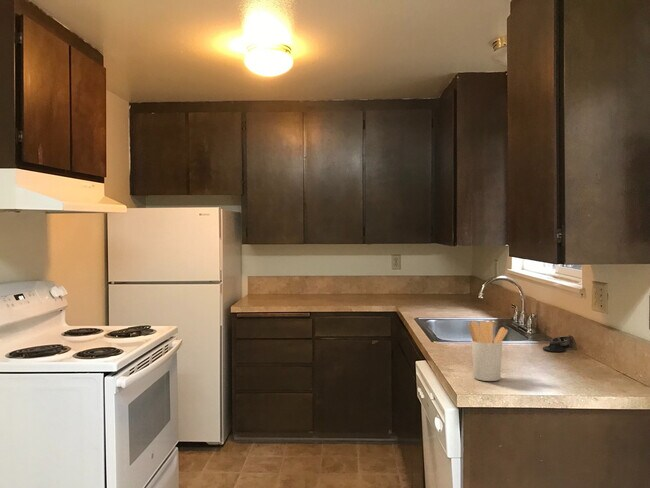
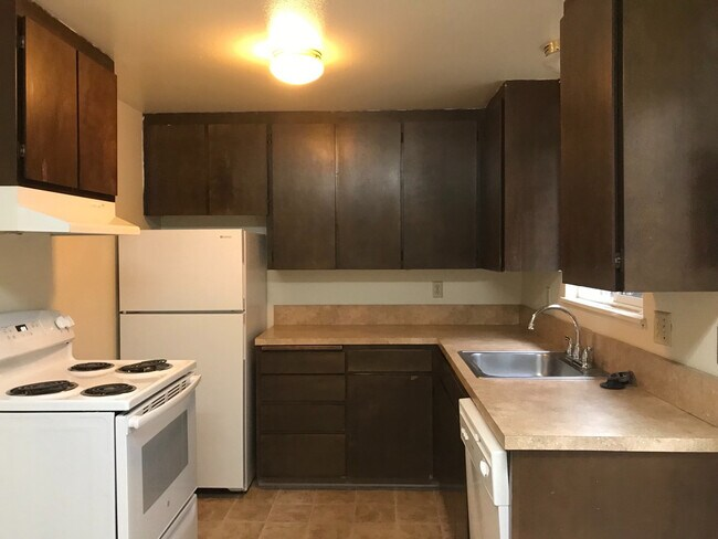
- utensil holder (485, 348)
